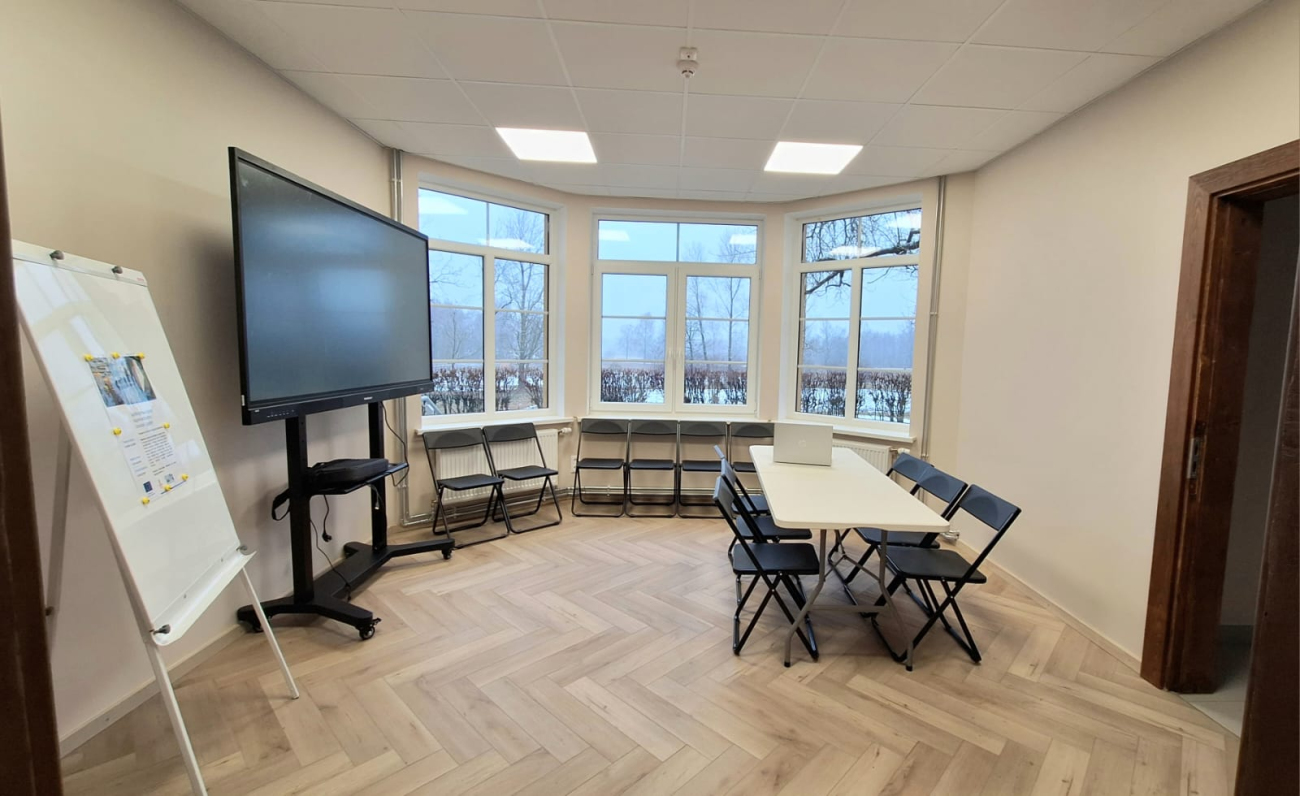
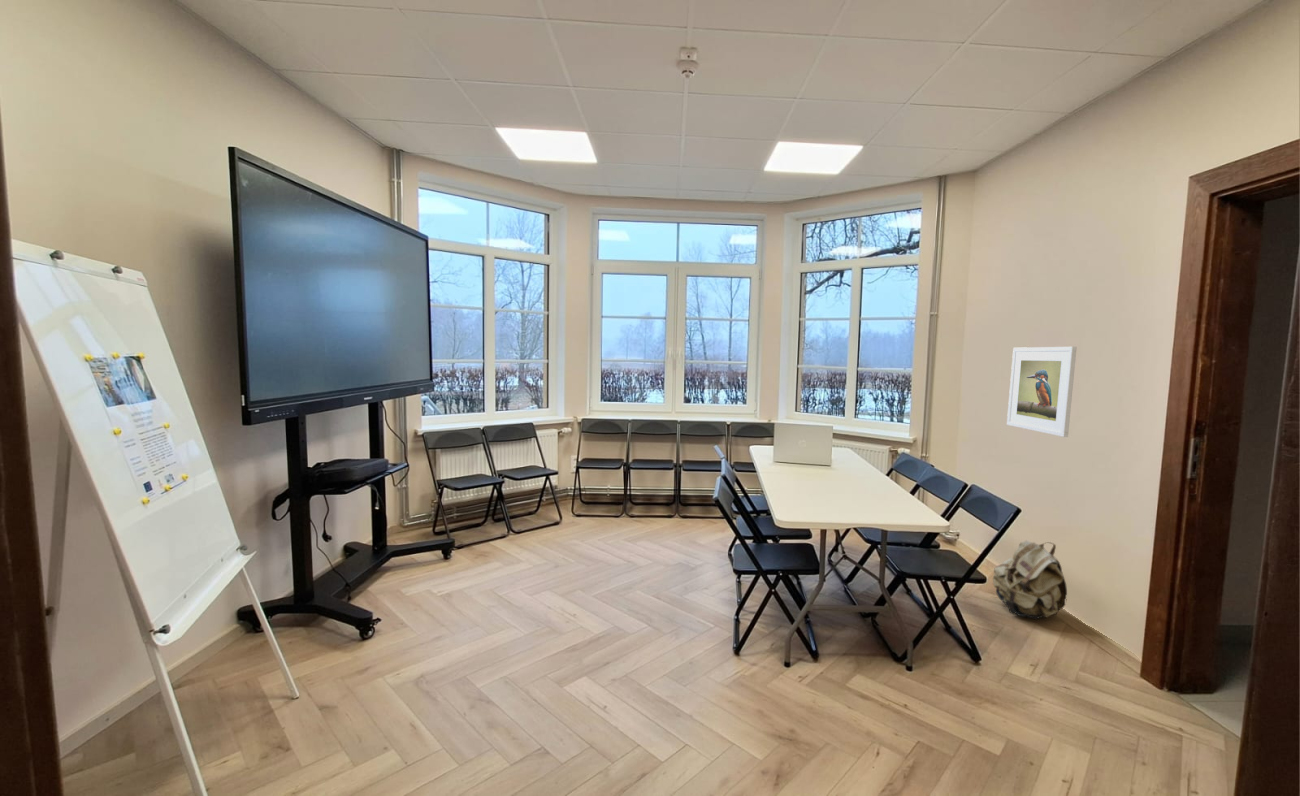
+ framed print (1038, 389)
+ backpack (1029, 574)
